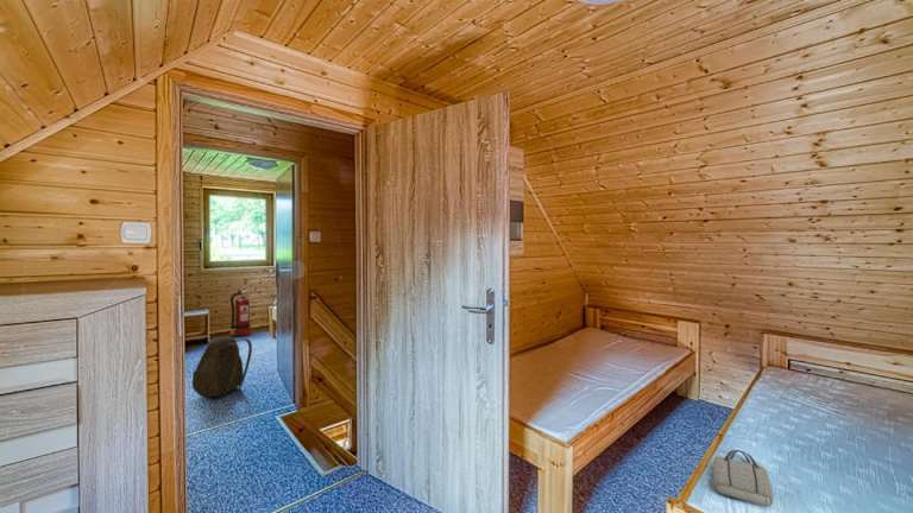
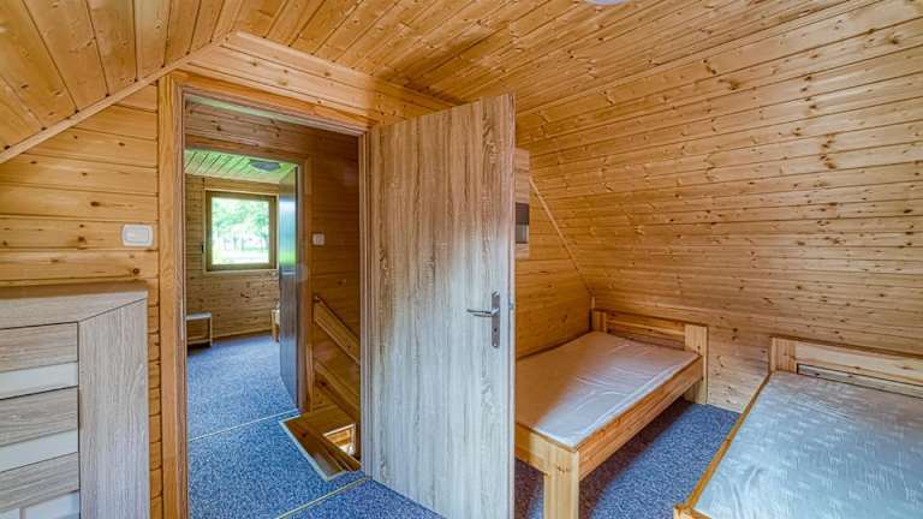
- fire extinguisher (240, 312)
- tote bag (739, 470)
- backpack (225, 366)
